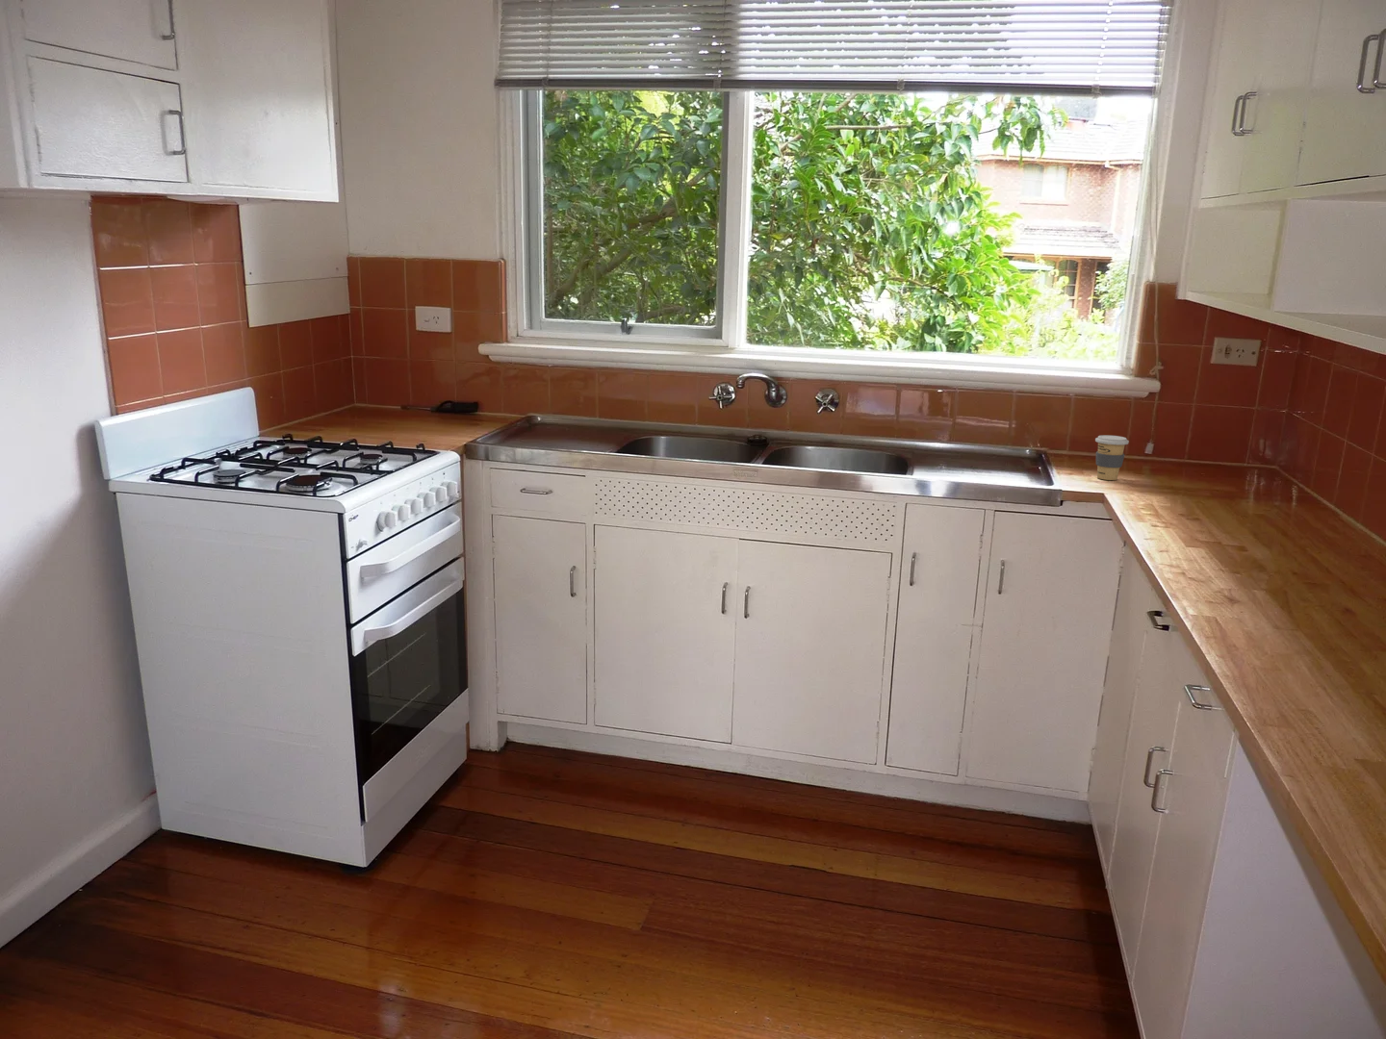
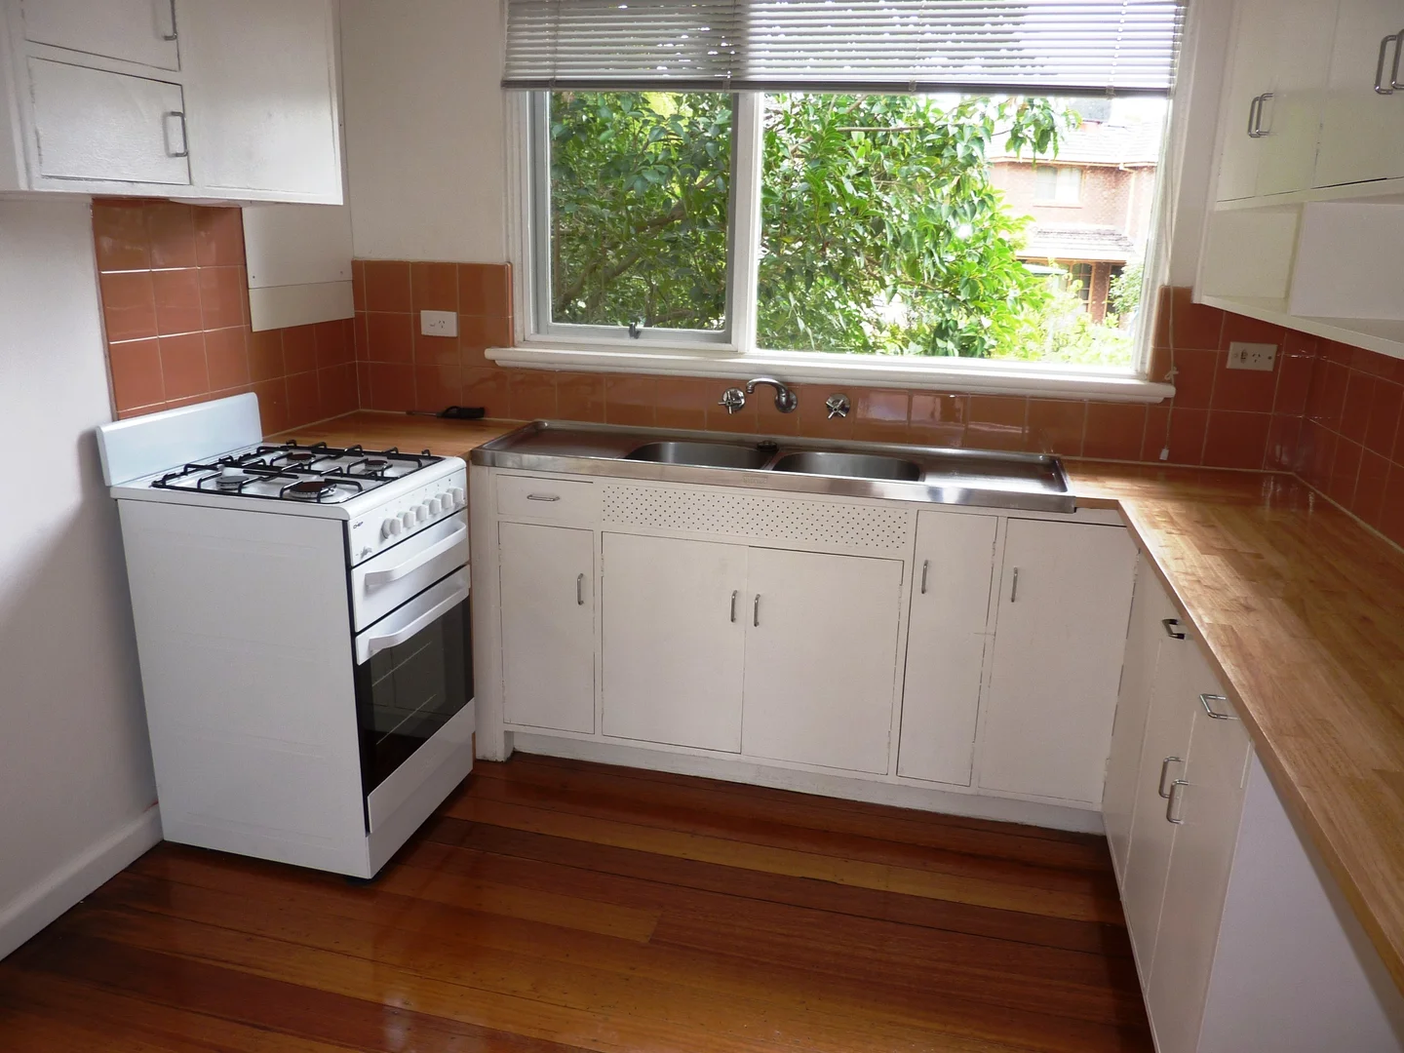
- coffee cup (1110, 457)
